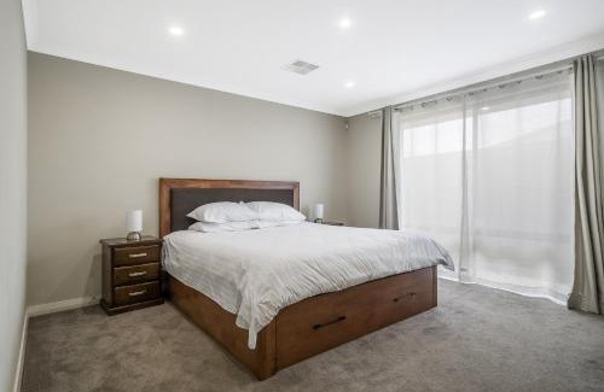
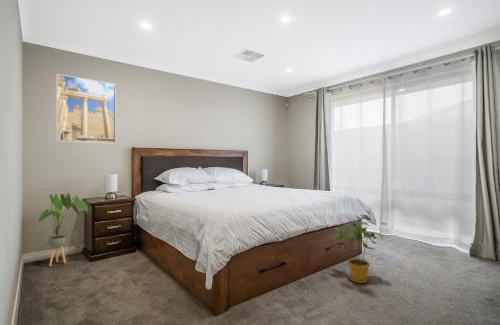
+ house plant (60, 225)
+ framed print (87, 110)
+ house plant (351, 246)
